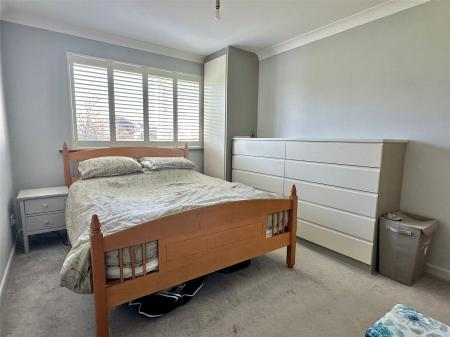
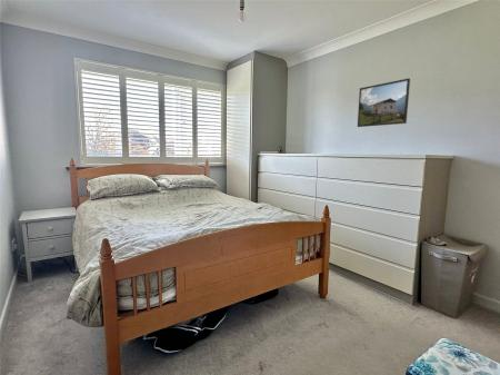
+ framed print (381, 105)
